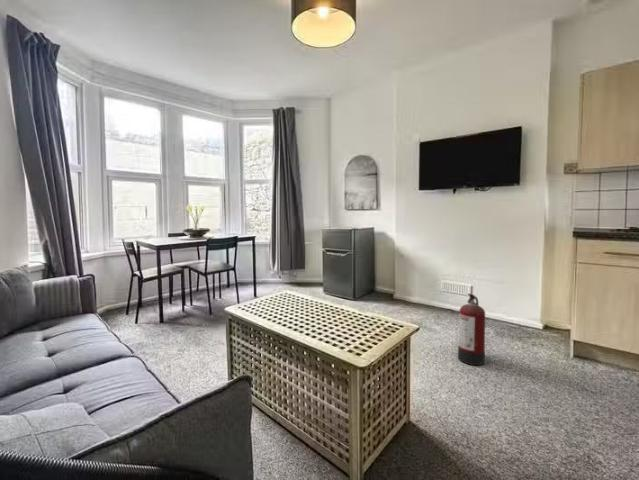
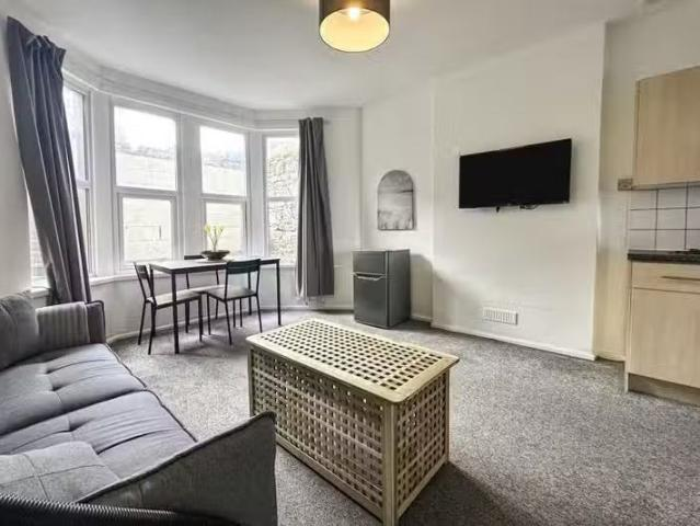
- fire extinguisher (472, 324)
